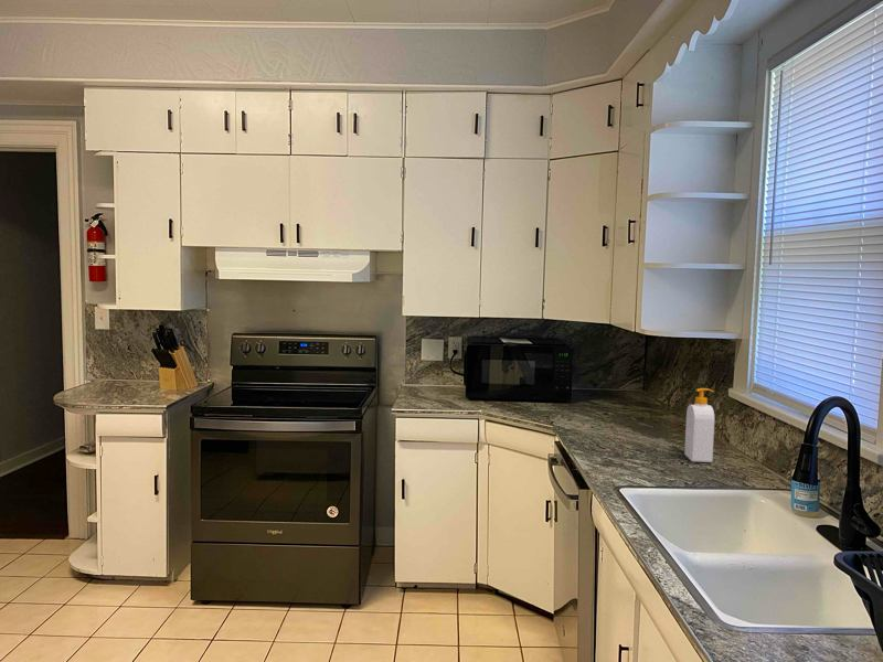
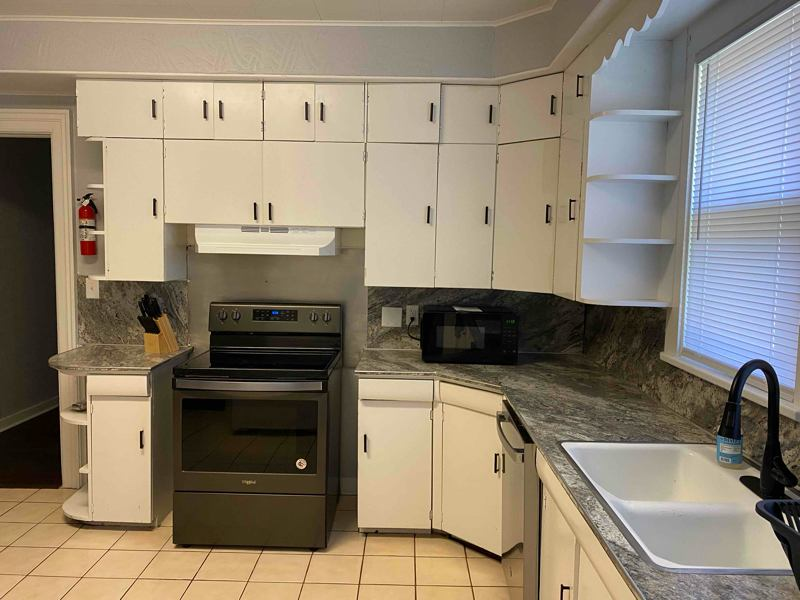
- soap bottle (701, 424)
